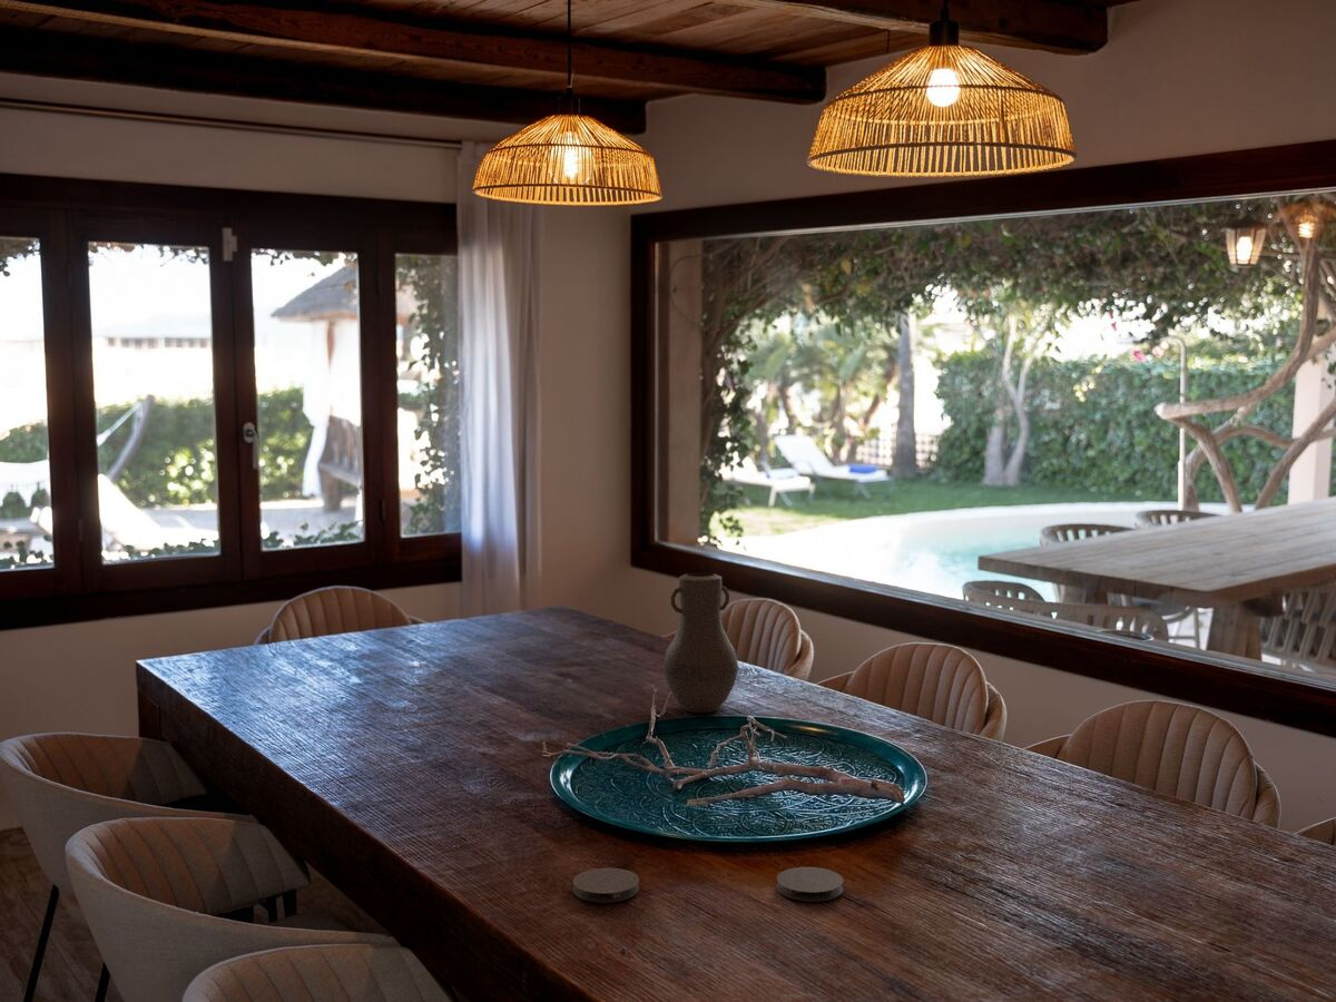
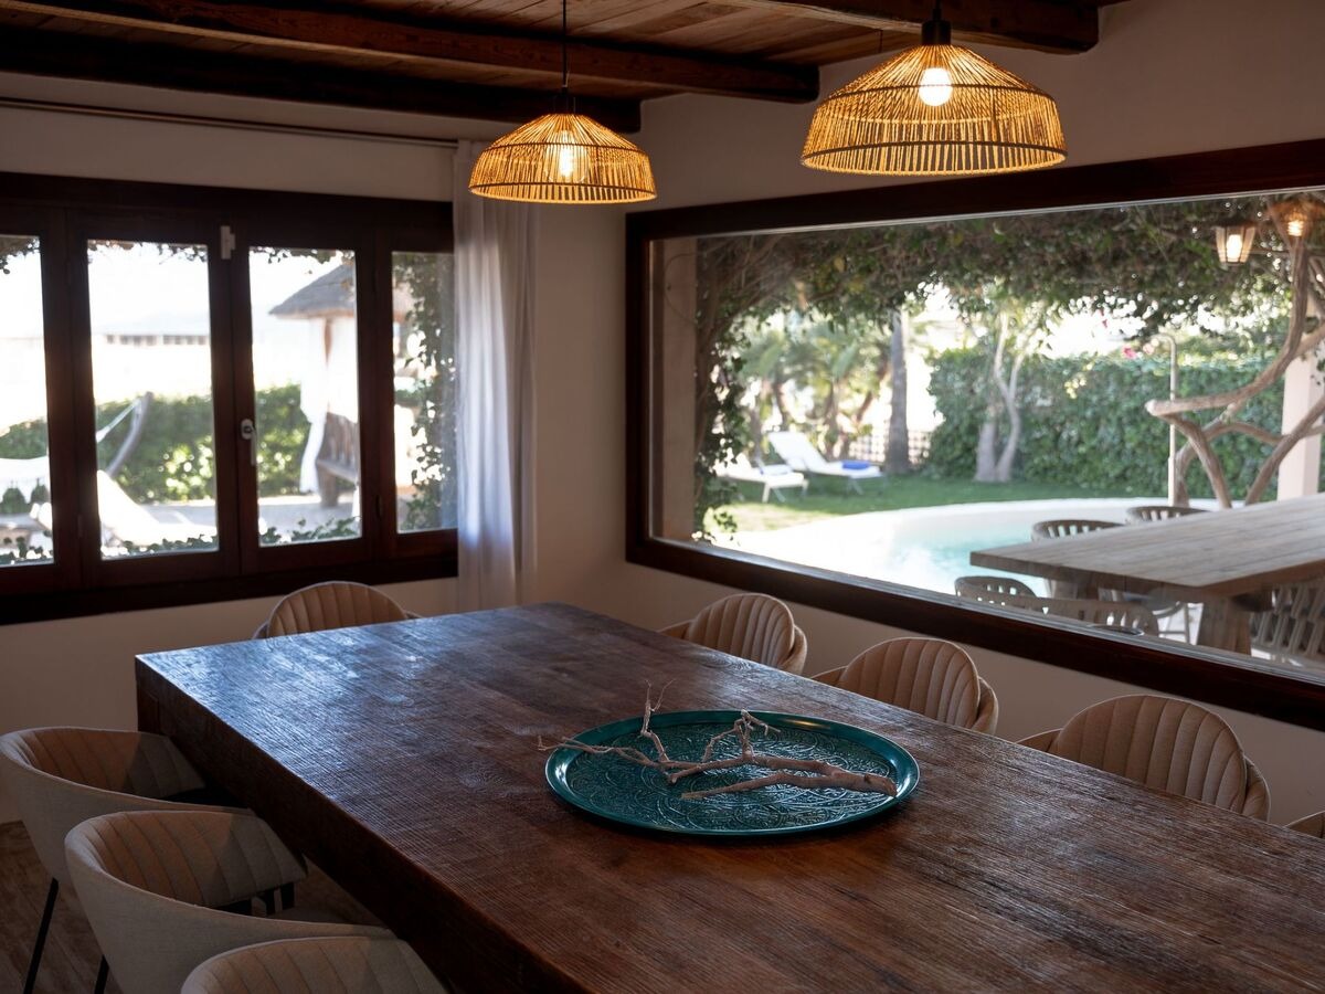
- vase (700, 641)
- coaster (809, 883)
- coaster (606, 884)
